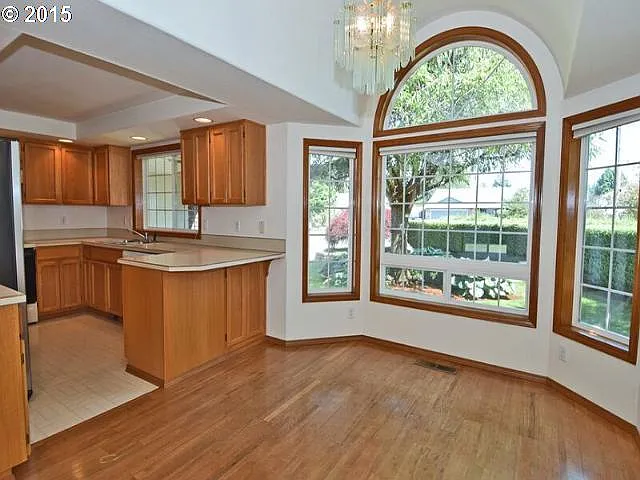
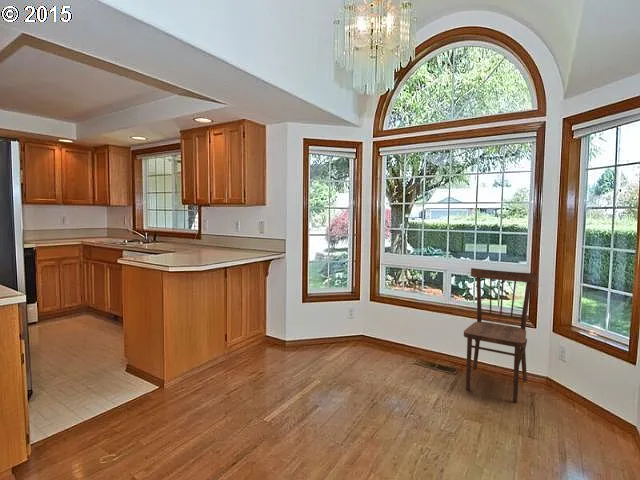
+ dining chair (497, 330)
